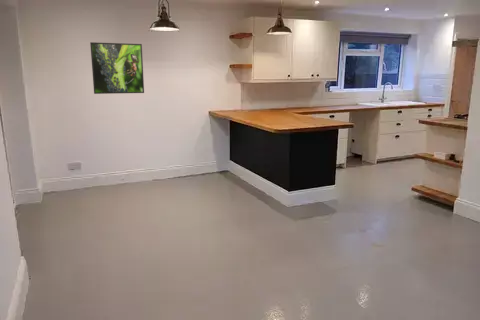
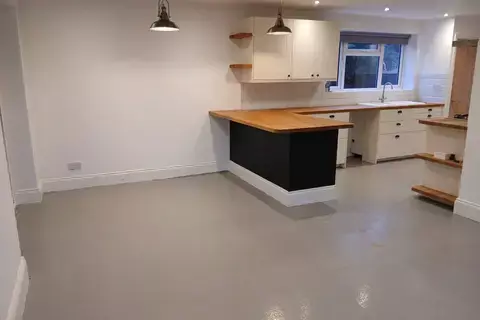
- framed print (118, 68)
